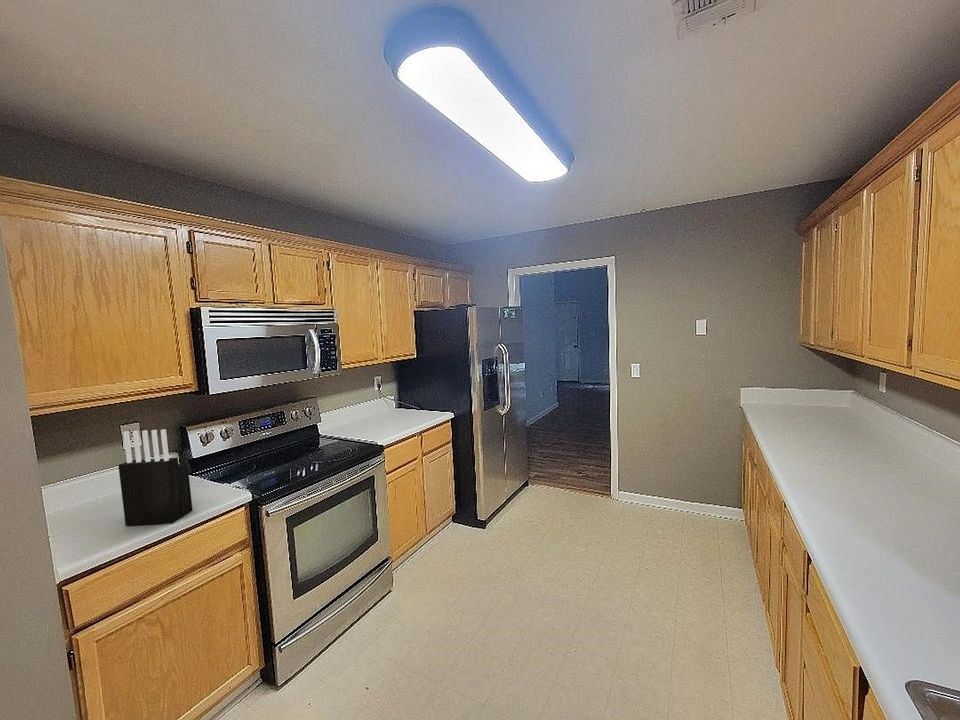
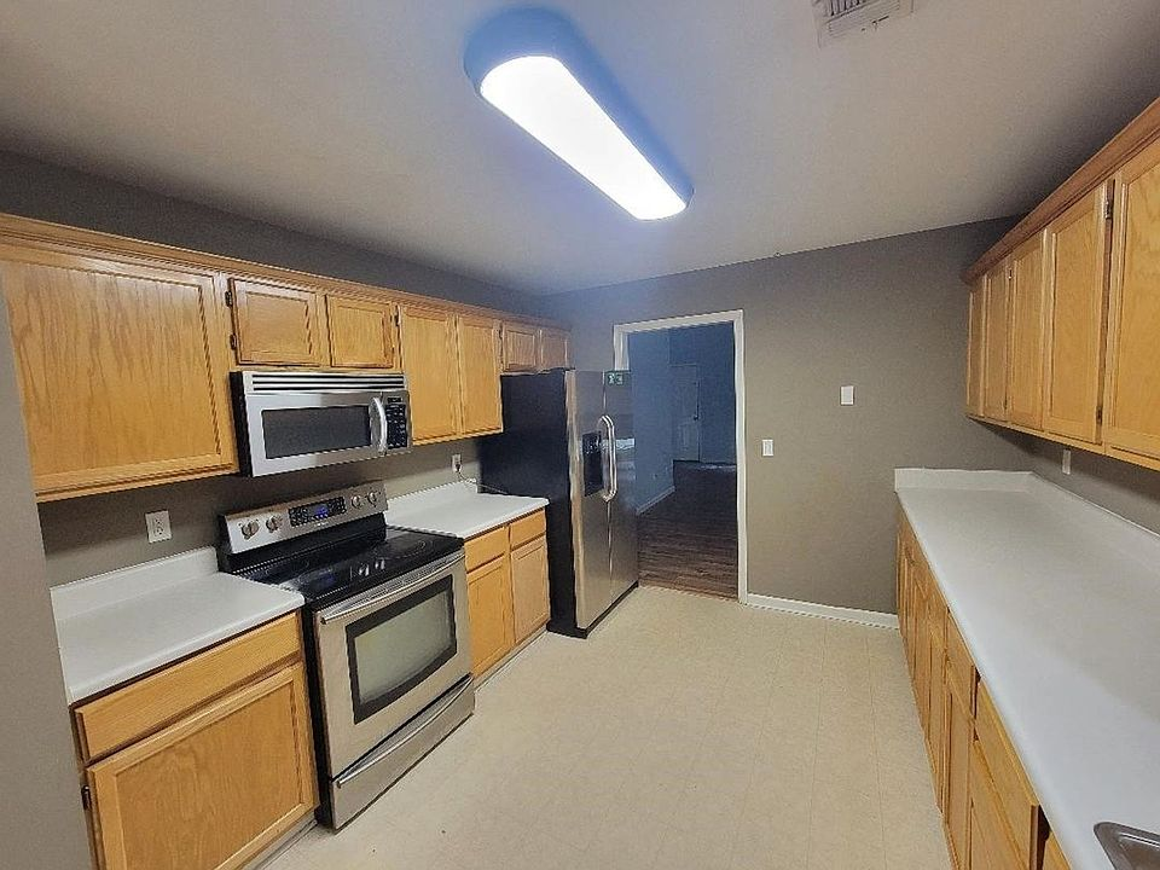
- knife block (157, 472)
